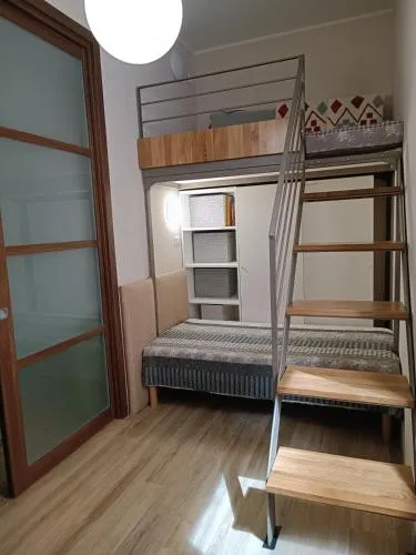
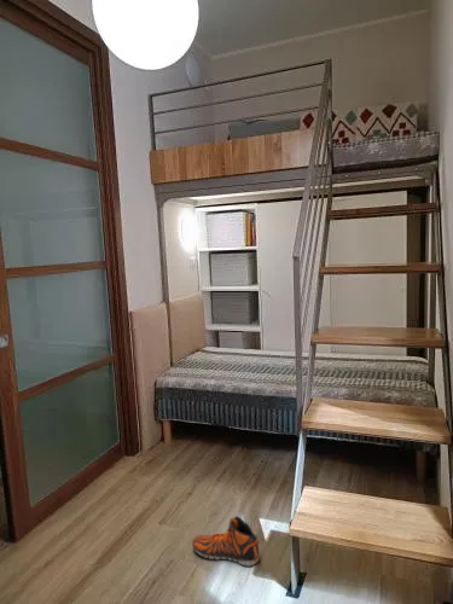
+ sneaker (225, 535)
